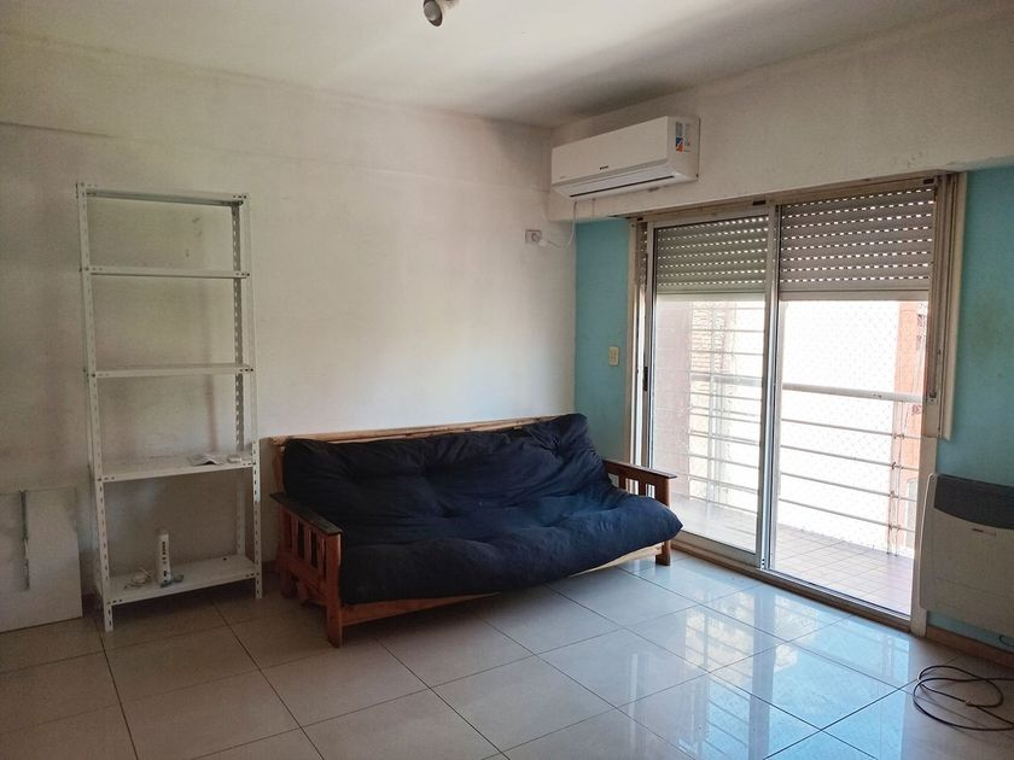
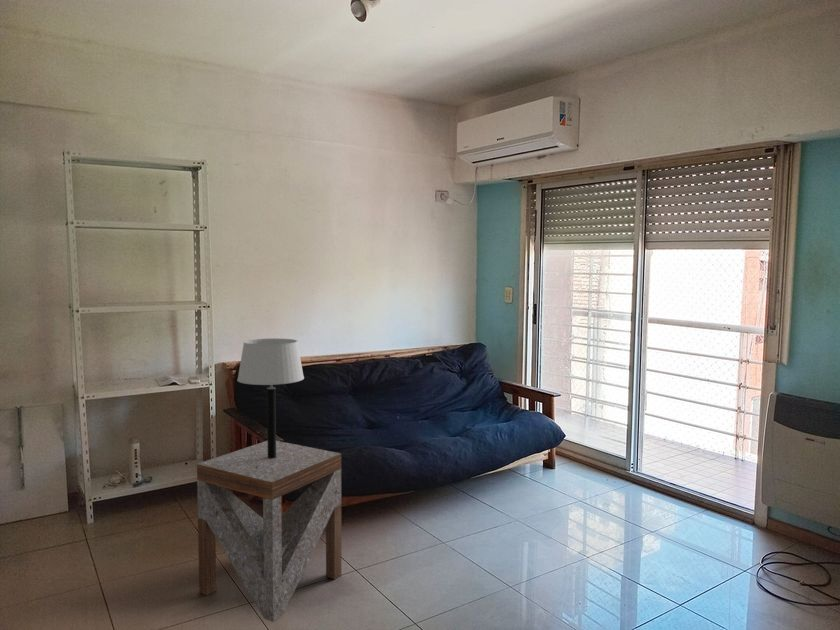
+ side table (271, 521)
+ table lamp (271, 399)
